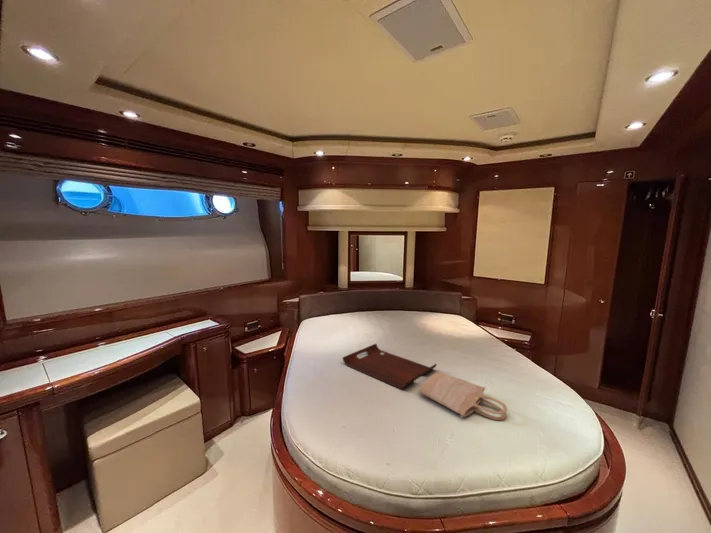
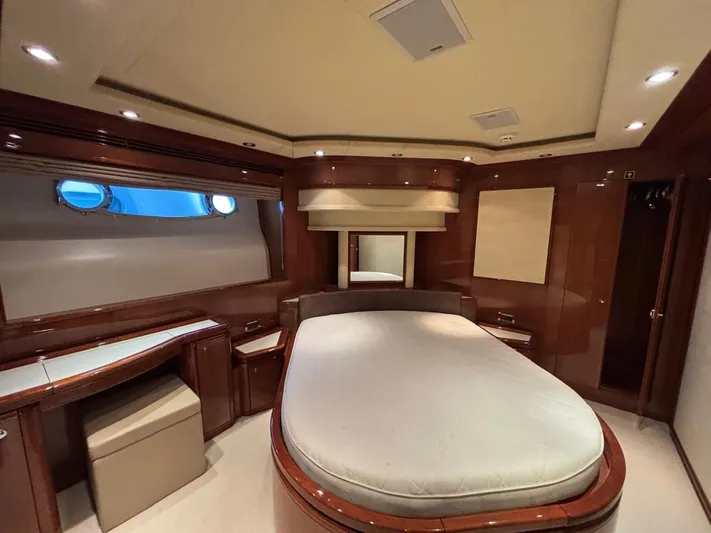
- shopping bag (462, 395)
- serving tray (388, 363)
